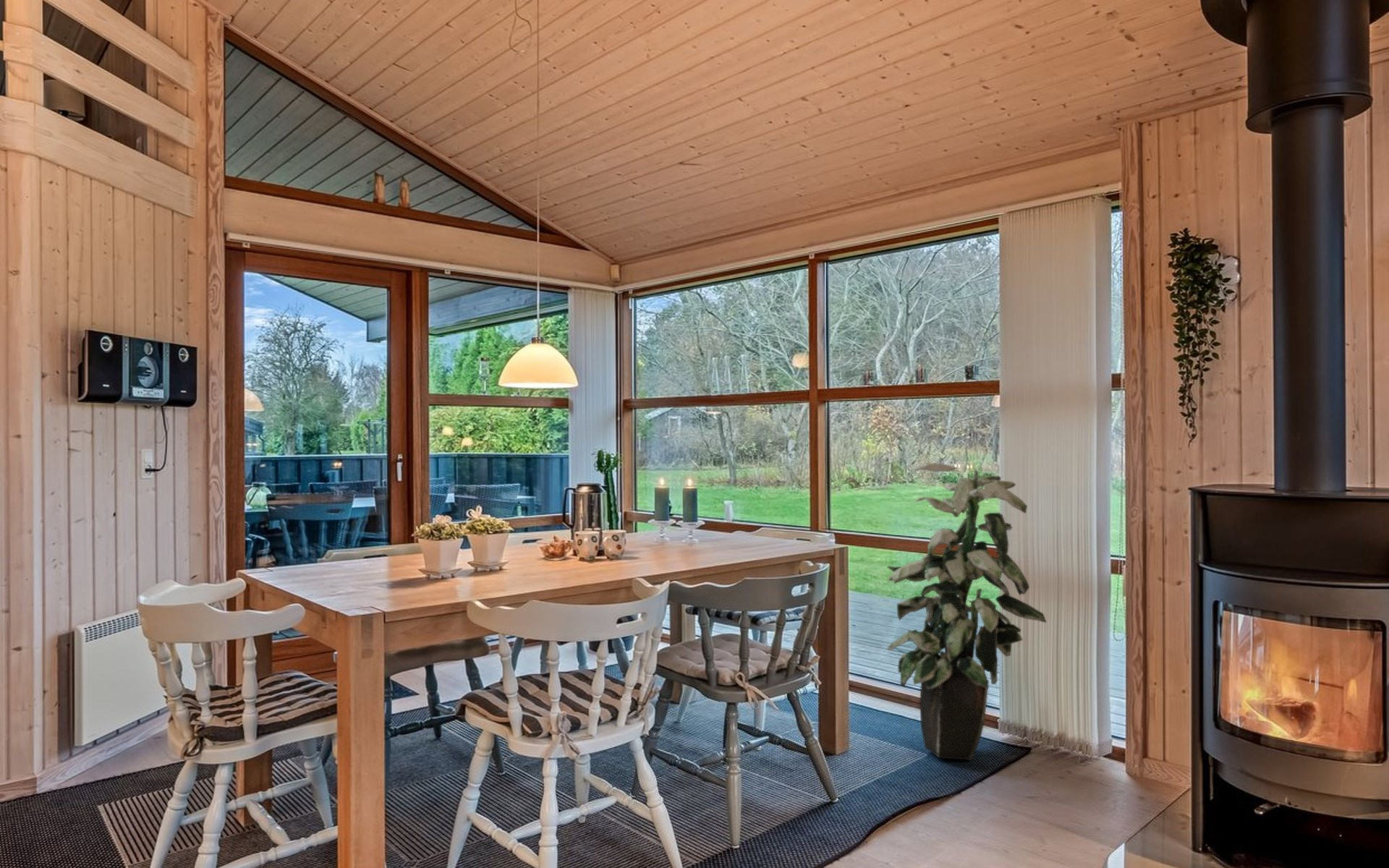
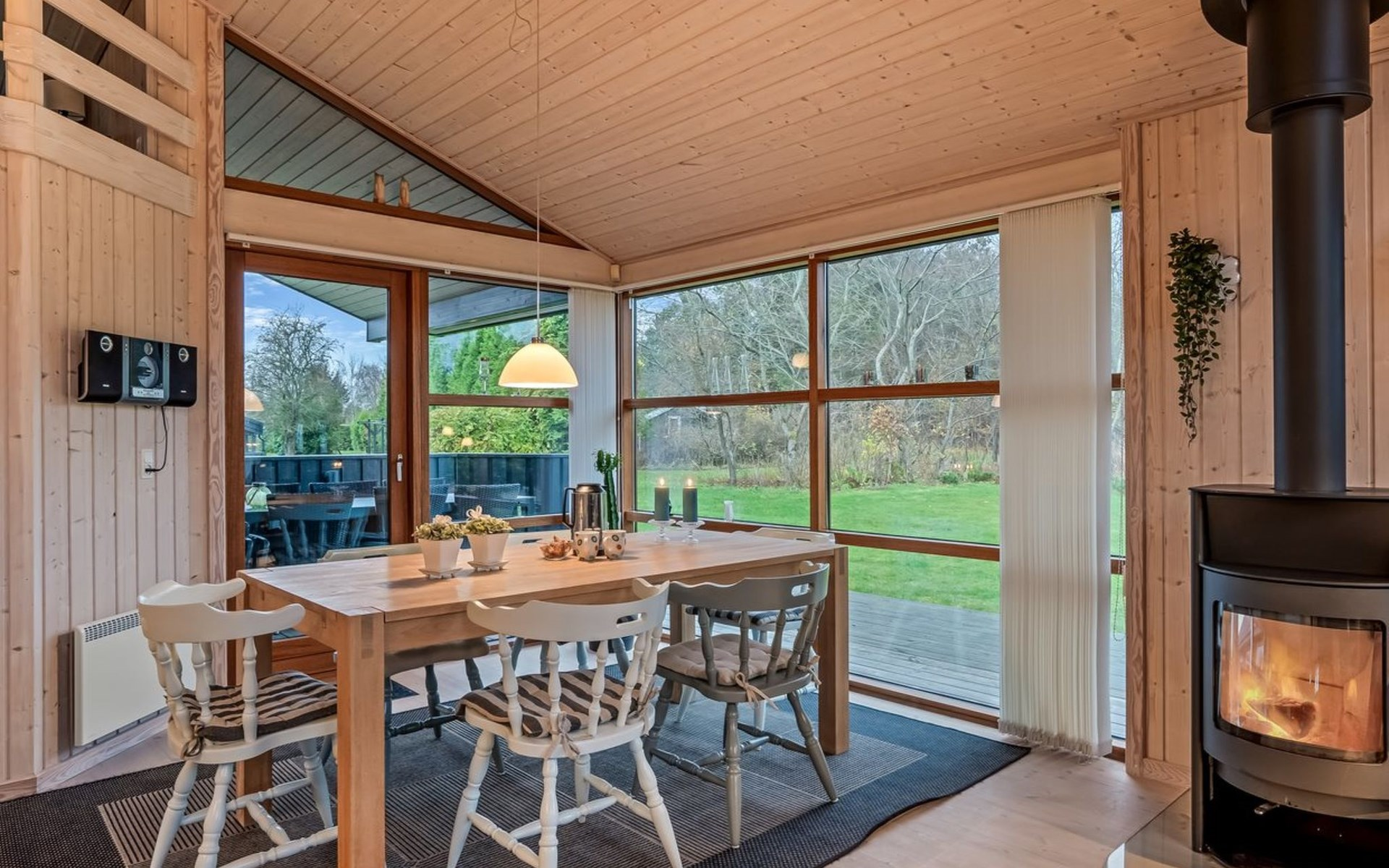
- indoor plant (954, 607)
